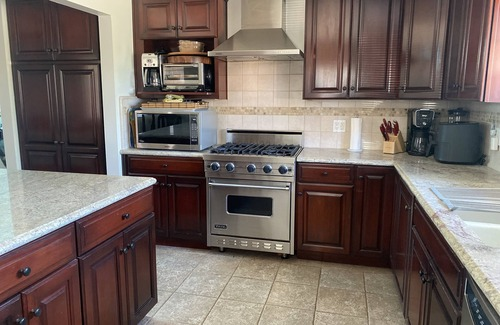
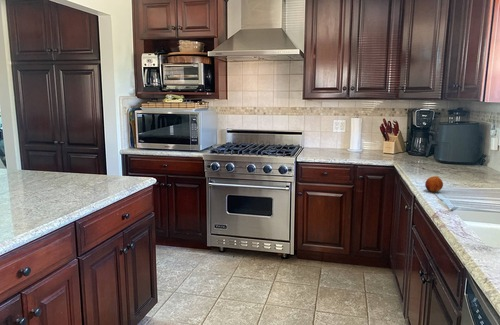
+ fruit (434, 183)
